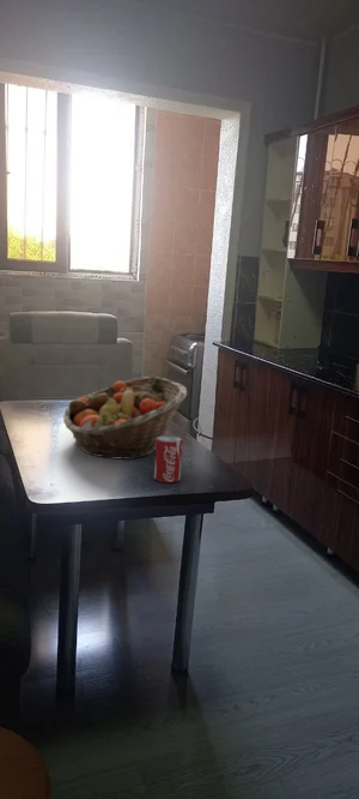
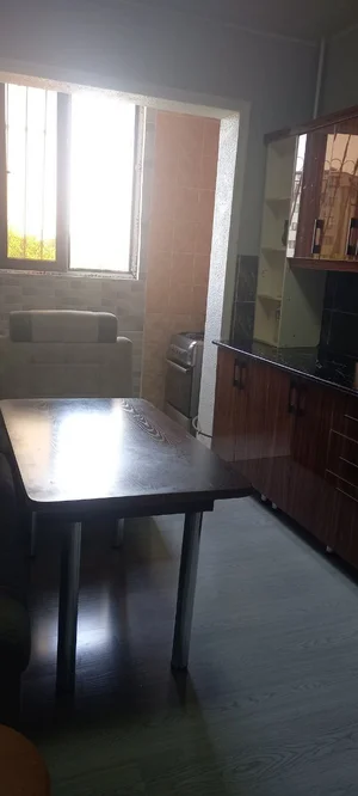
- beverage can (168, 458)
- fruit basket (123, 413)
